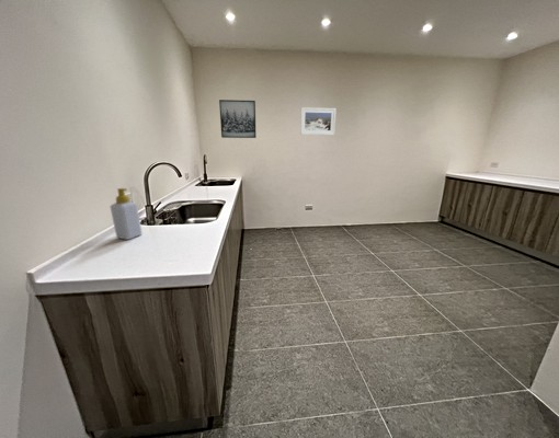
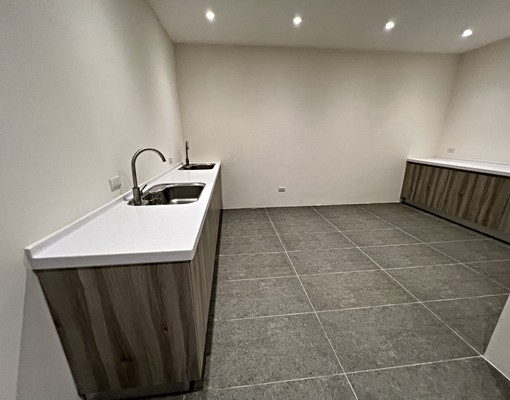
- soap bottle (125, 212)
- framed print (318, 122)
- wall art (238, 119)
